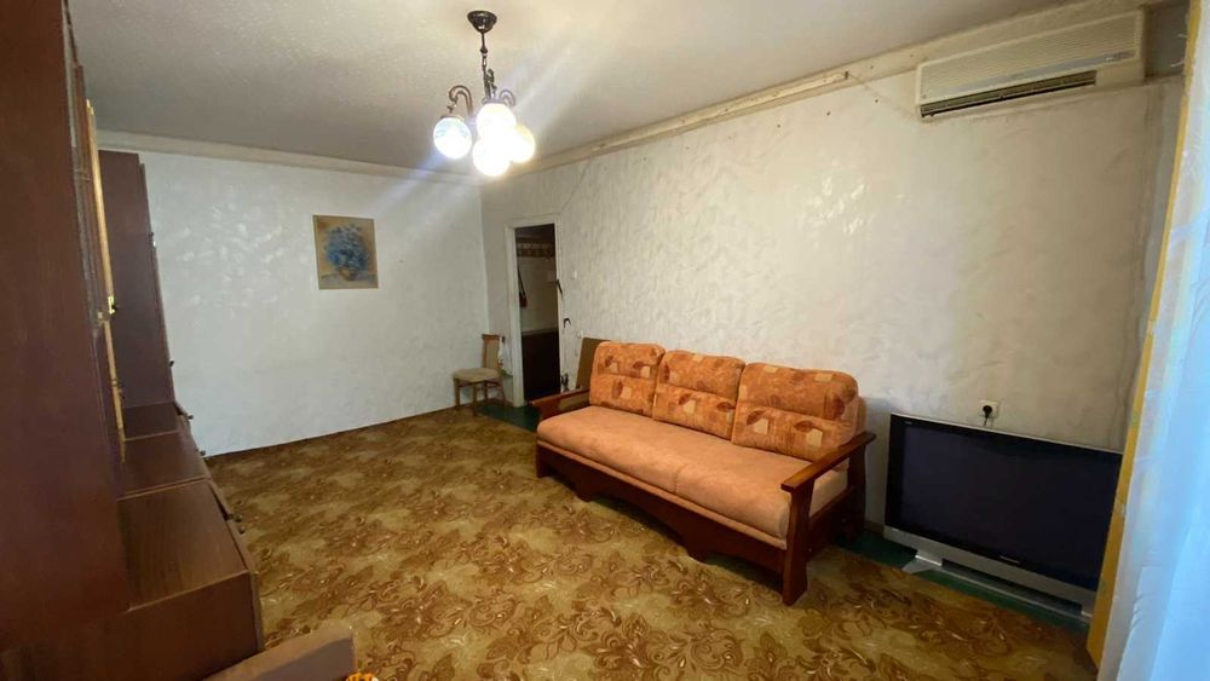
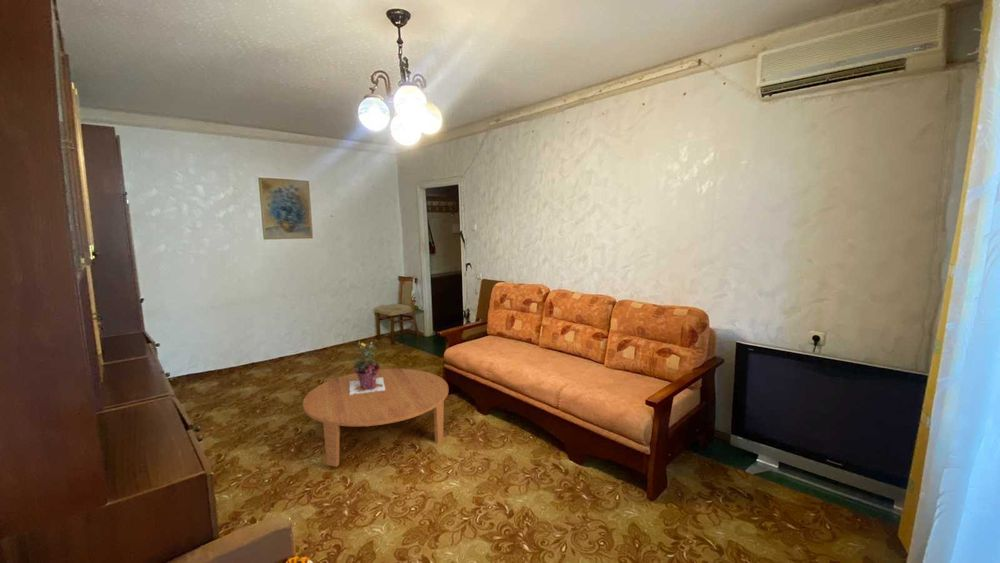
+ coffee table (379, 410)
+ potted flower (366, 363)
